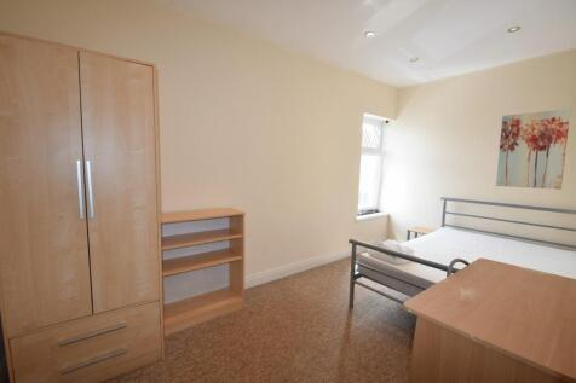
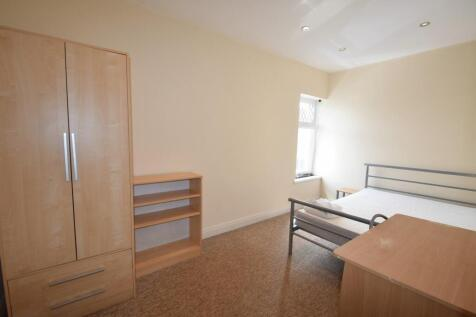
- wall art (530, 150)
